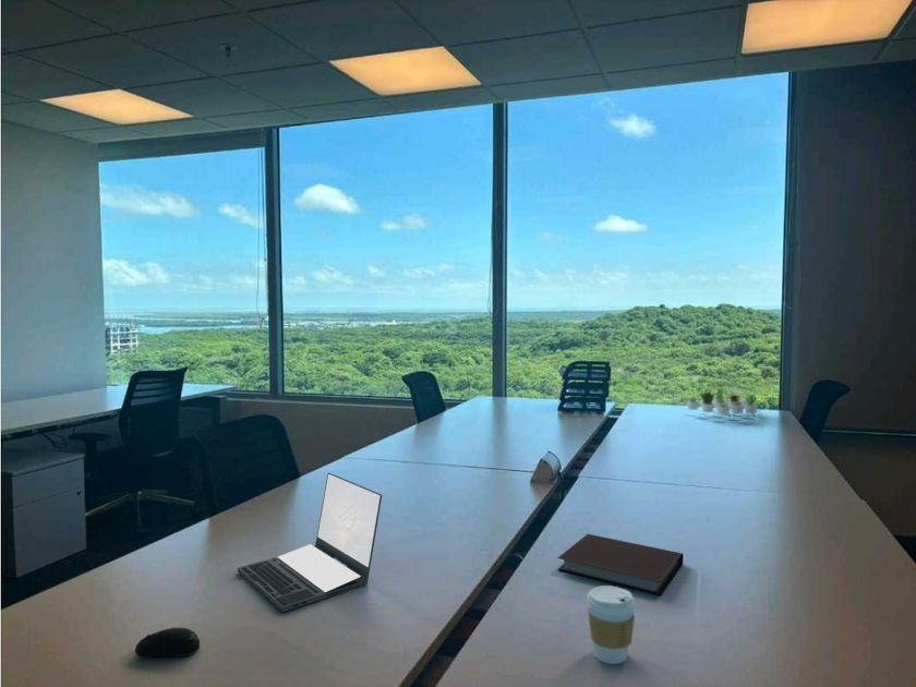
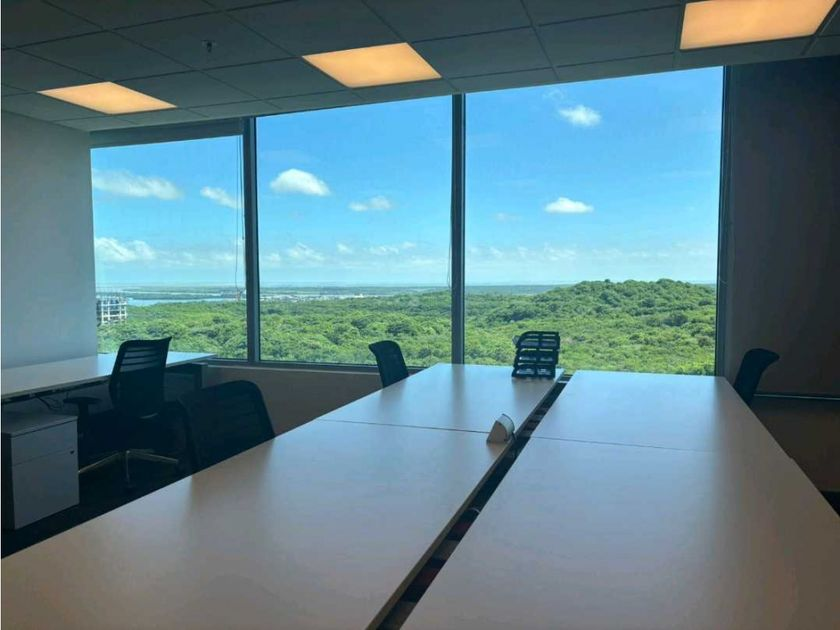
- laptop (316, 538)
- coffee cup (610, 623)
- notebook (620, 561)
- computer mouse (168, 640)
- succulent plant (733, 401)
